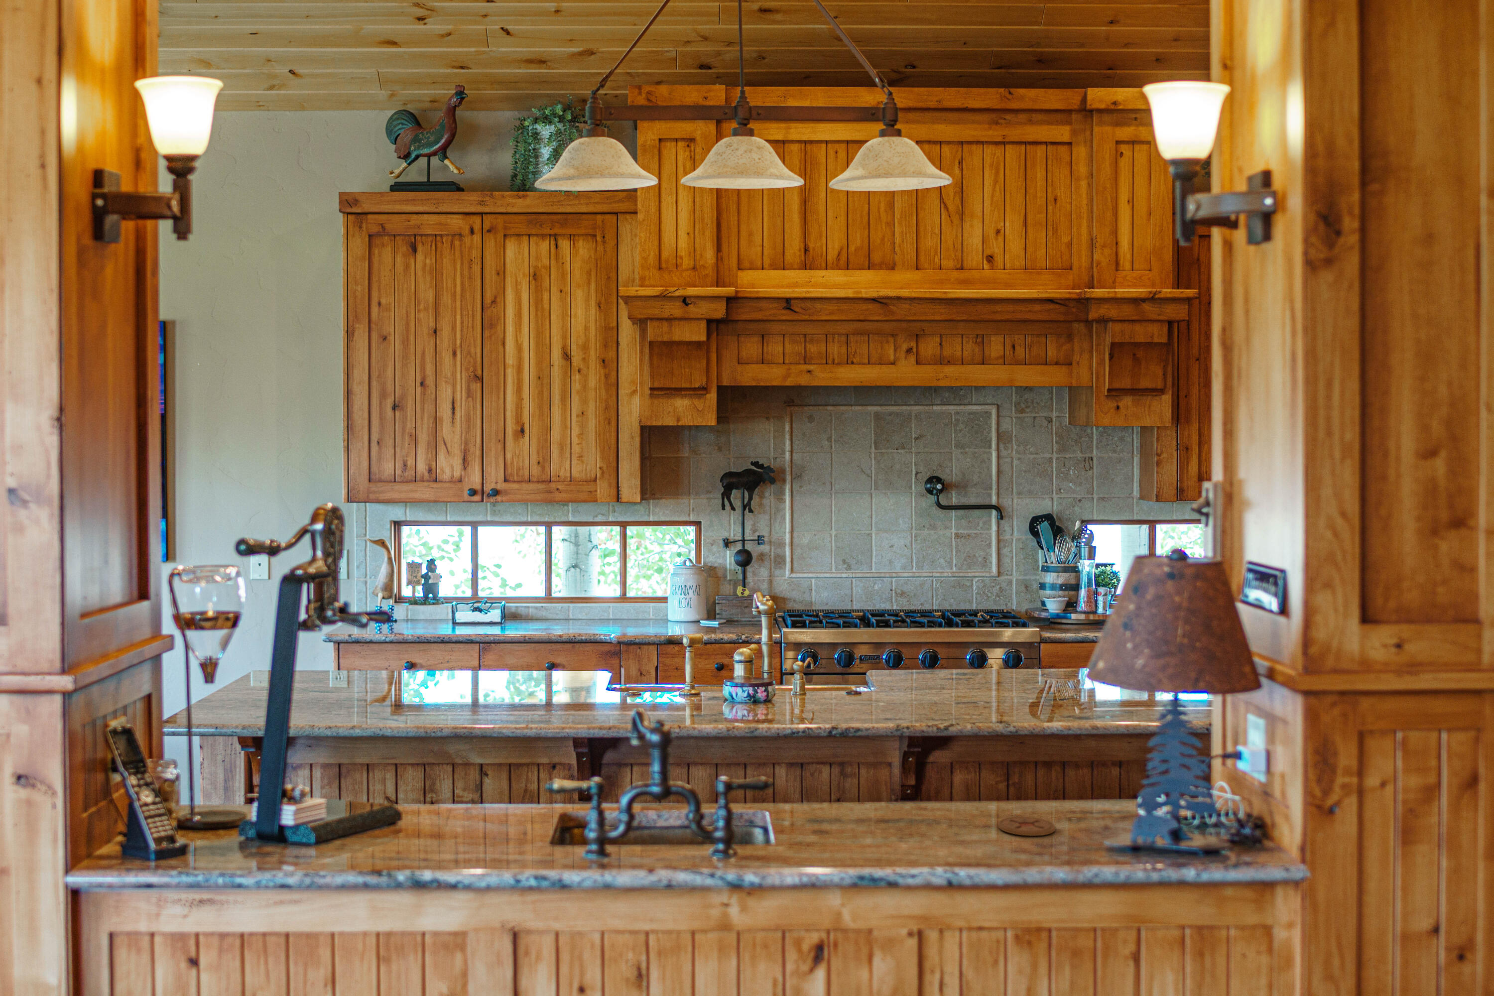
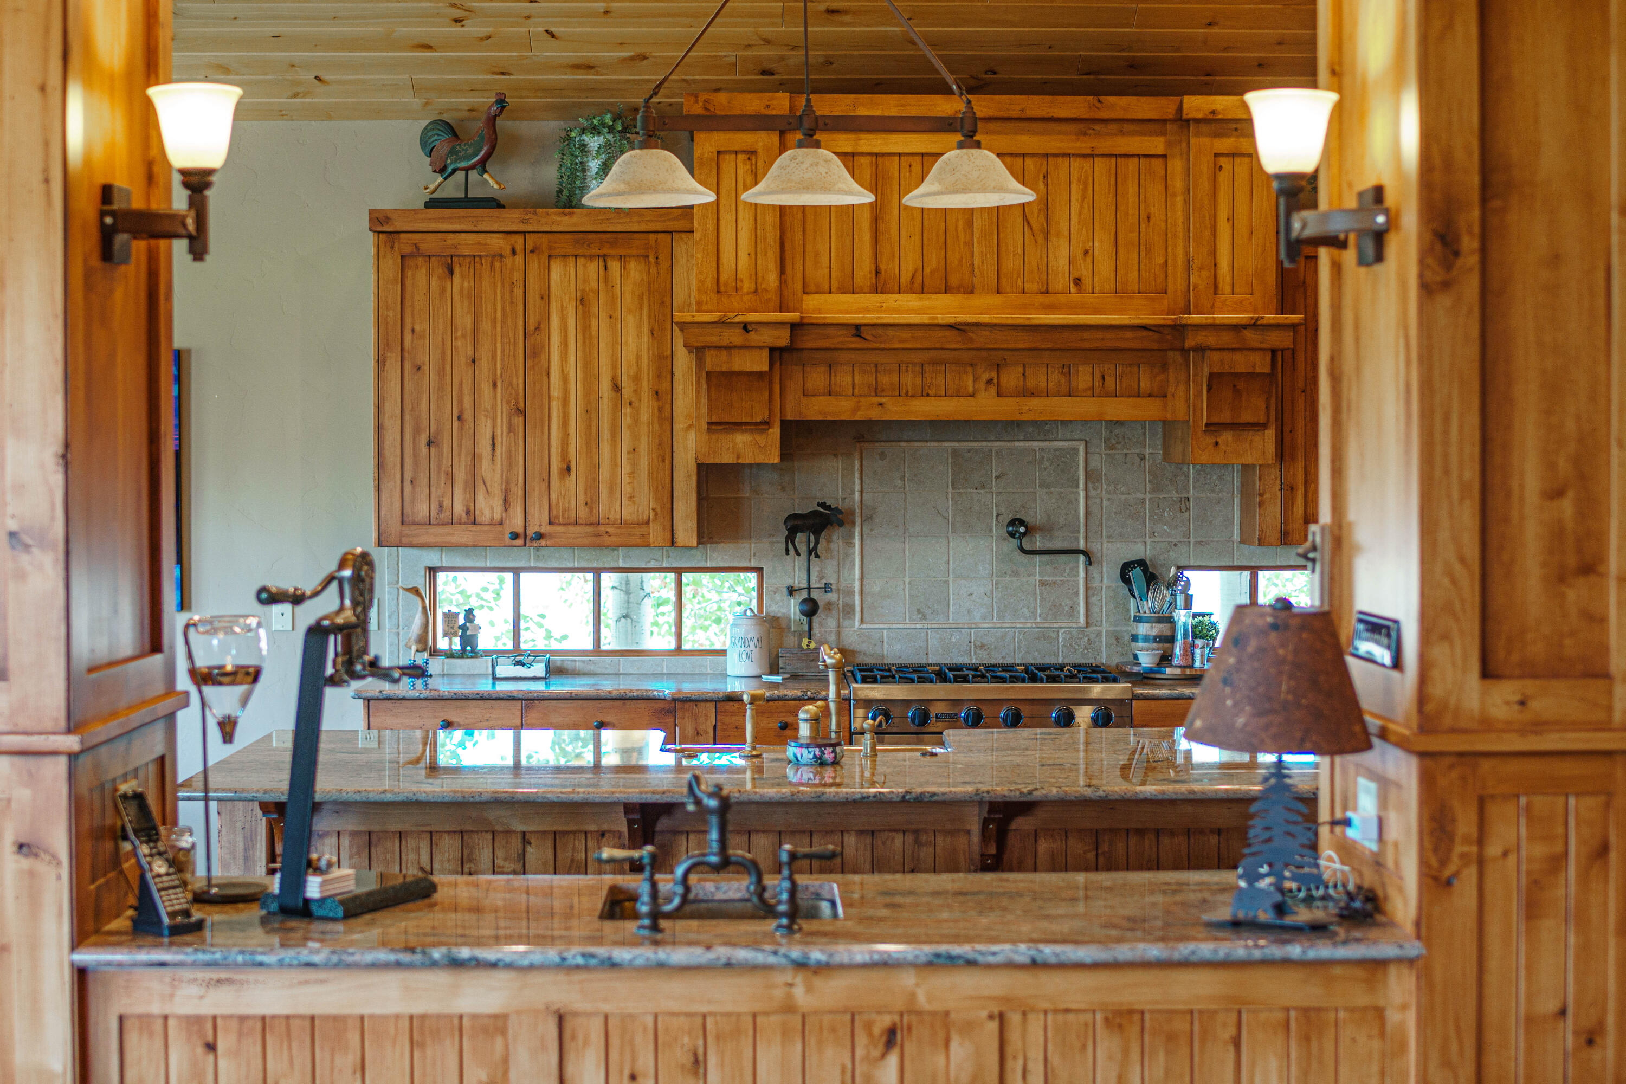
- coaster (1026, 826)
